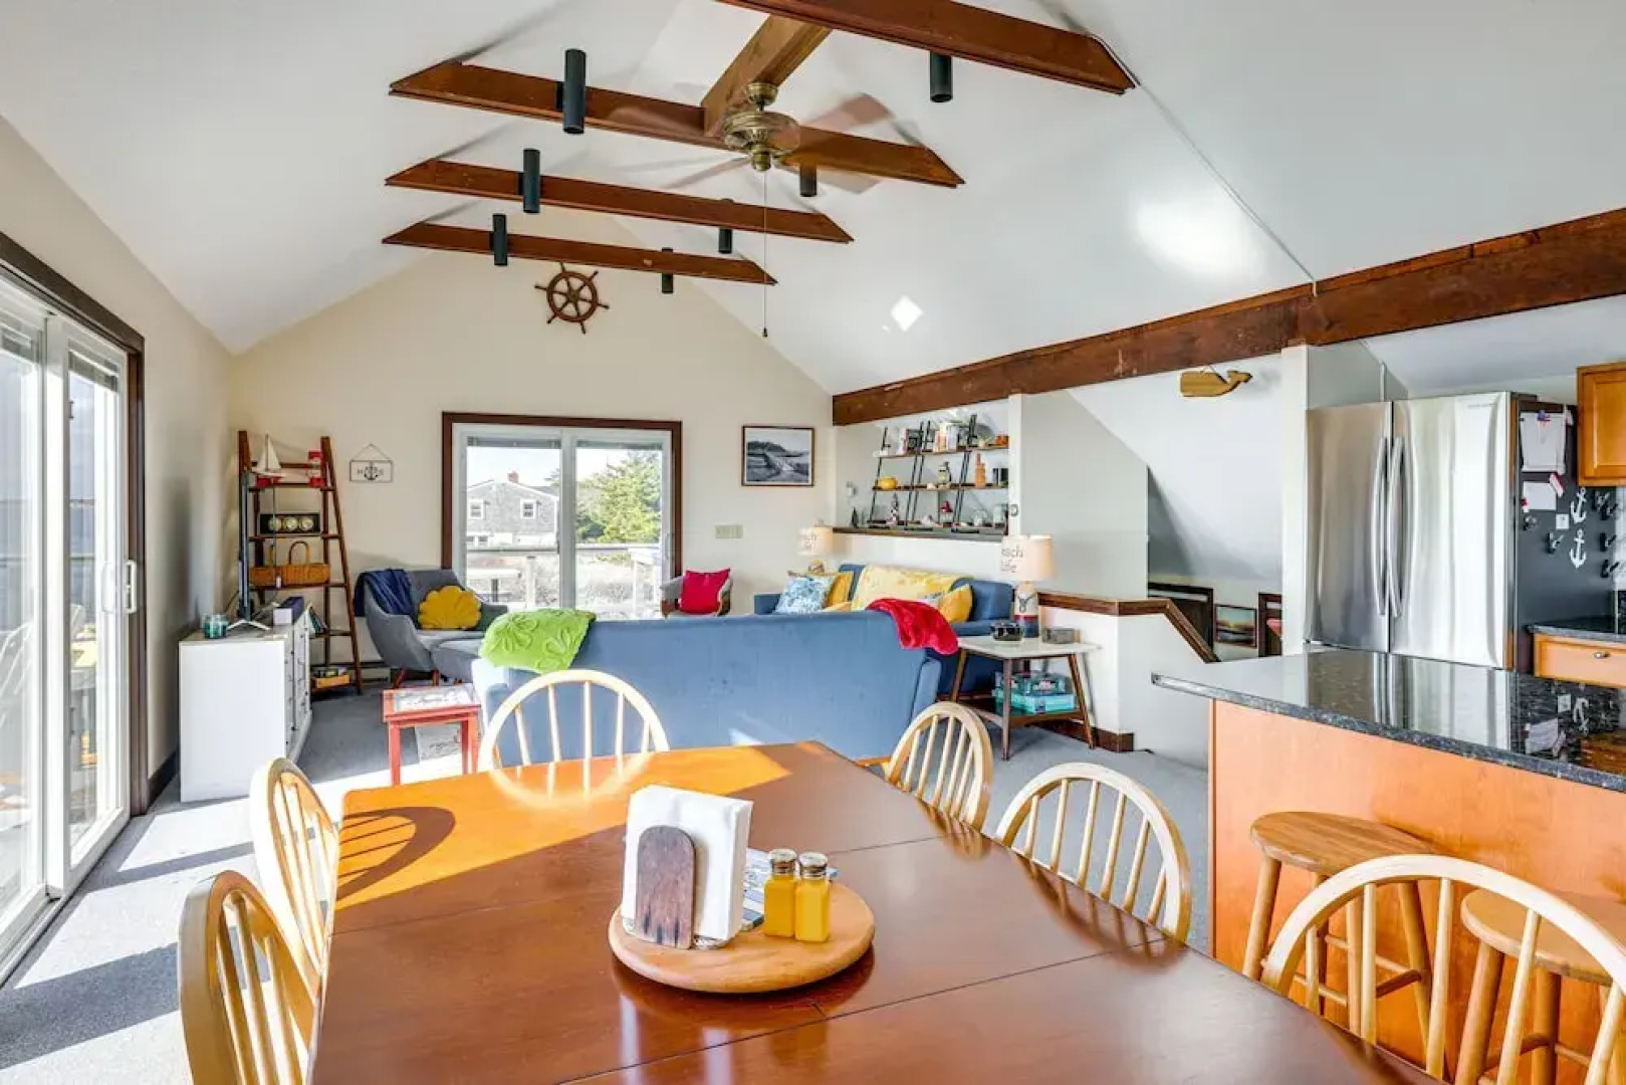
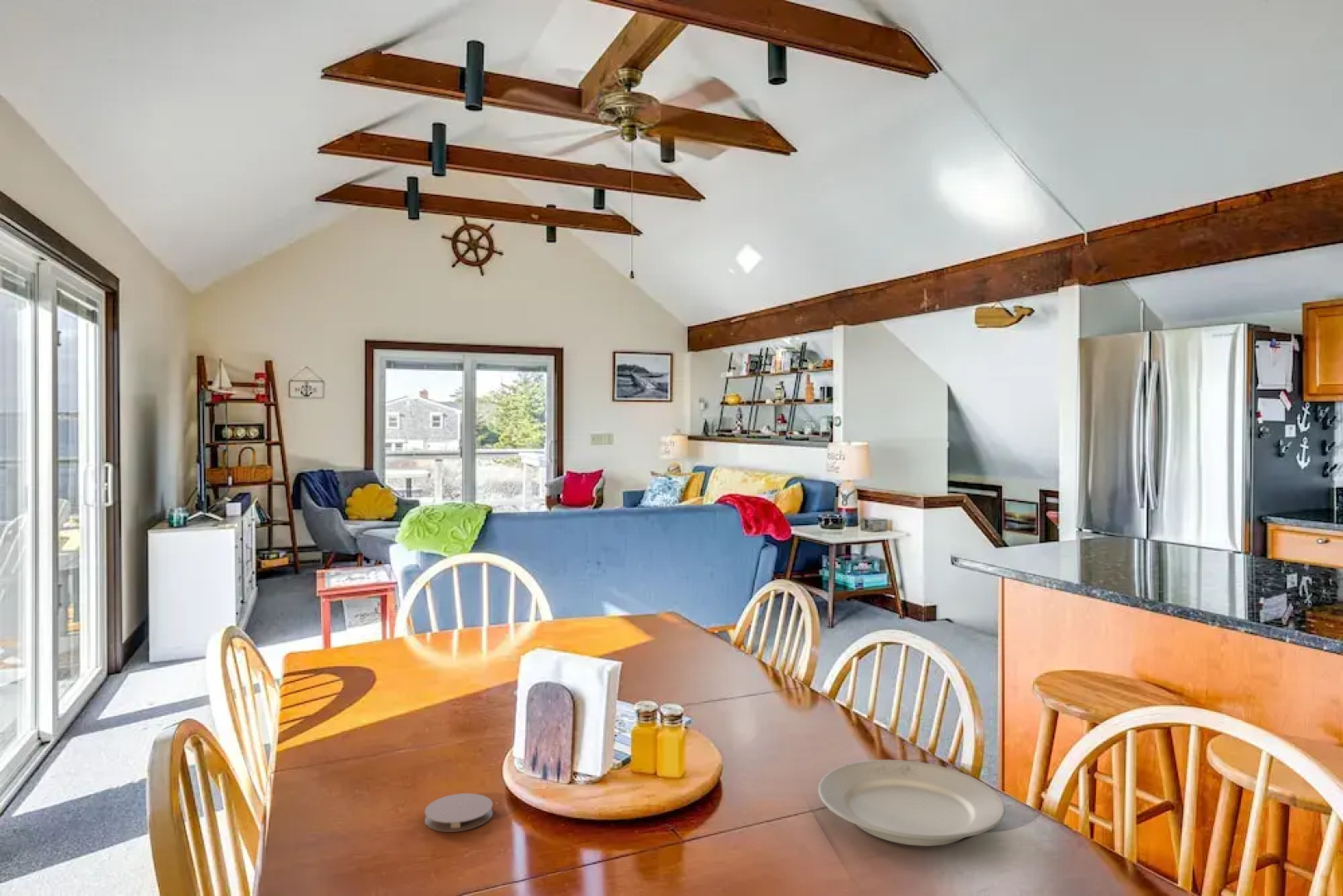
+ plate (908, 805)
+ coaster (459, 811)
